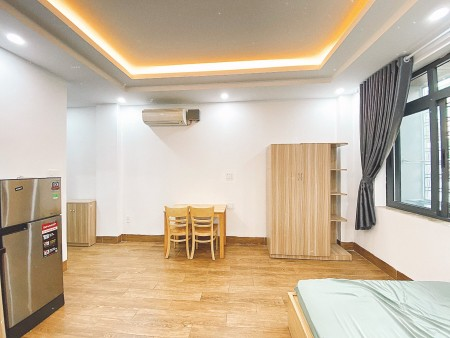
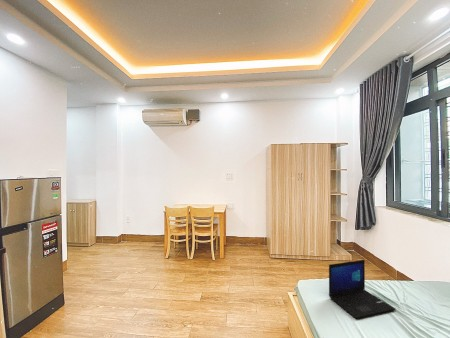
+ laptop (360, 286)
